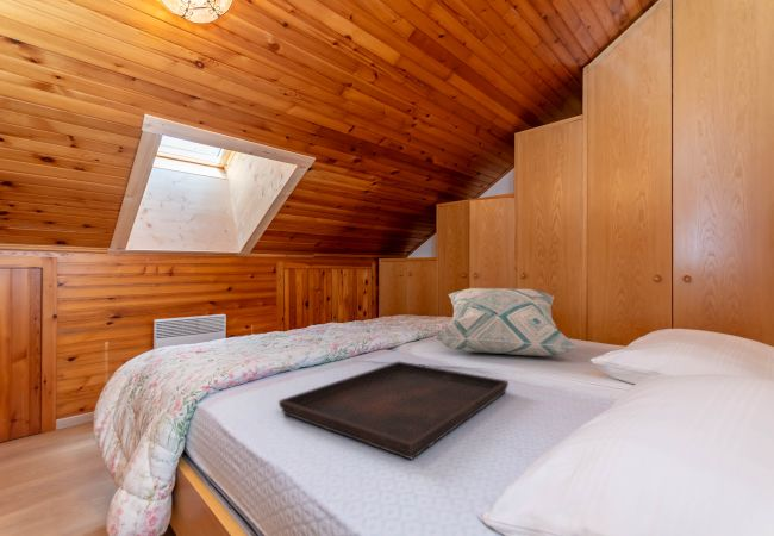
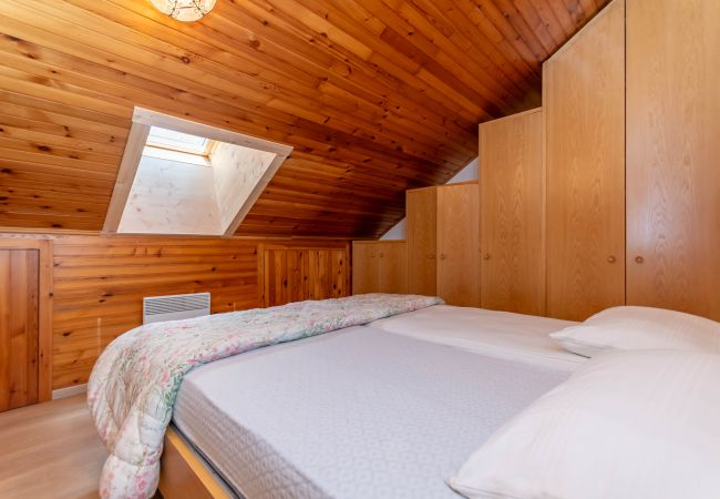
- serving tray (402, 395)
- decorative pillow (500, 318)
